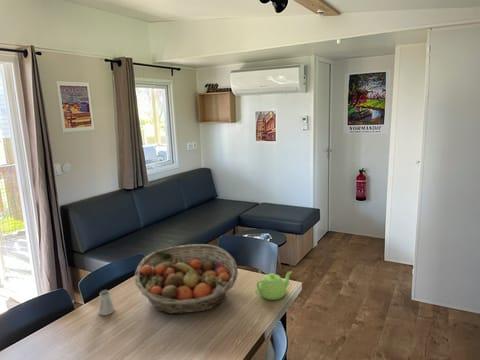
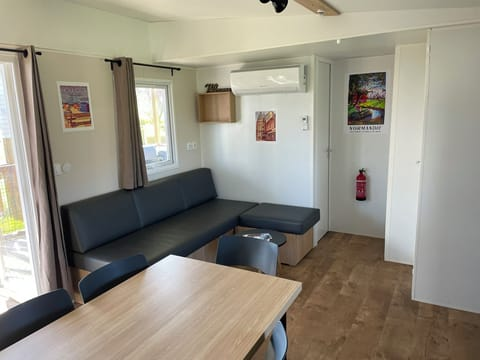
- fruit basket (187, 277)
- teapot (274, 283)
- saltshaker (105, 301)
